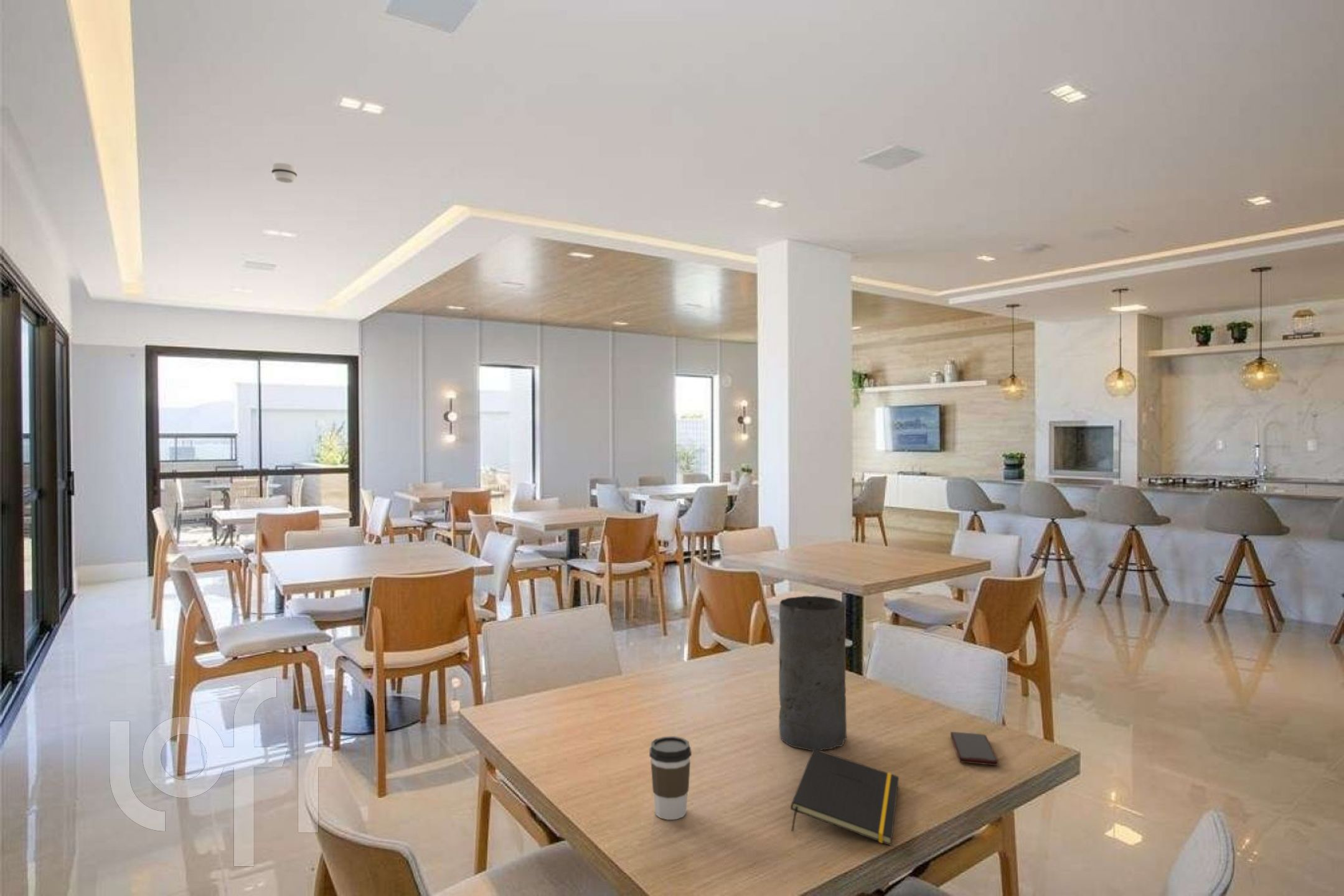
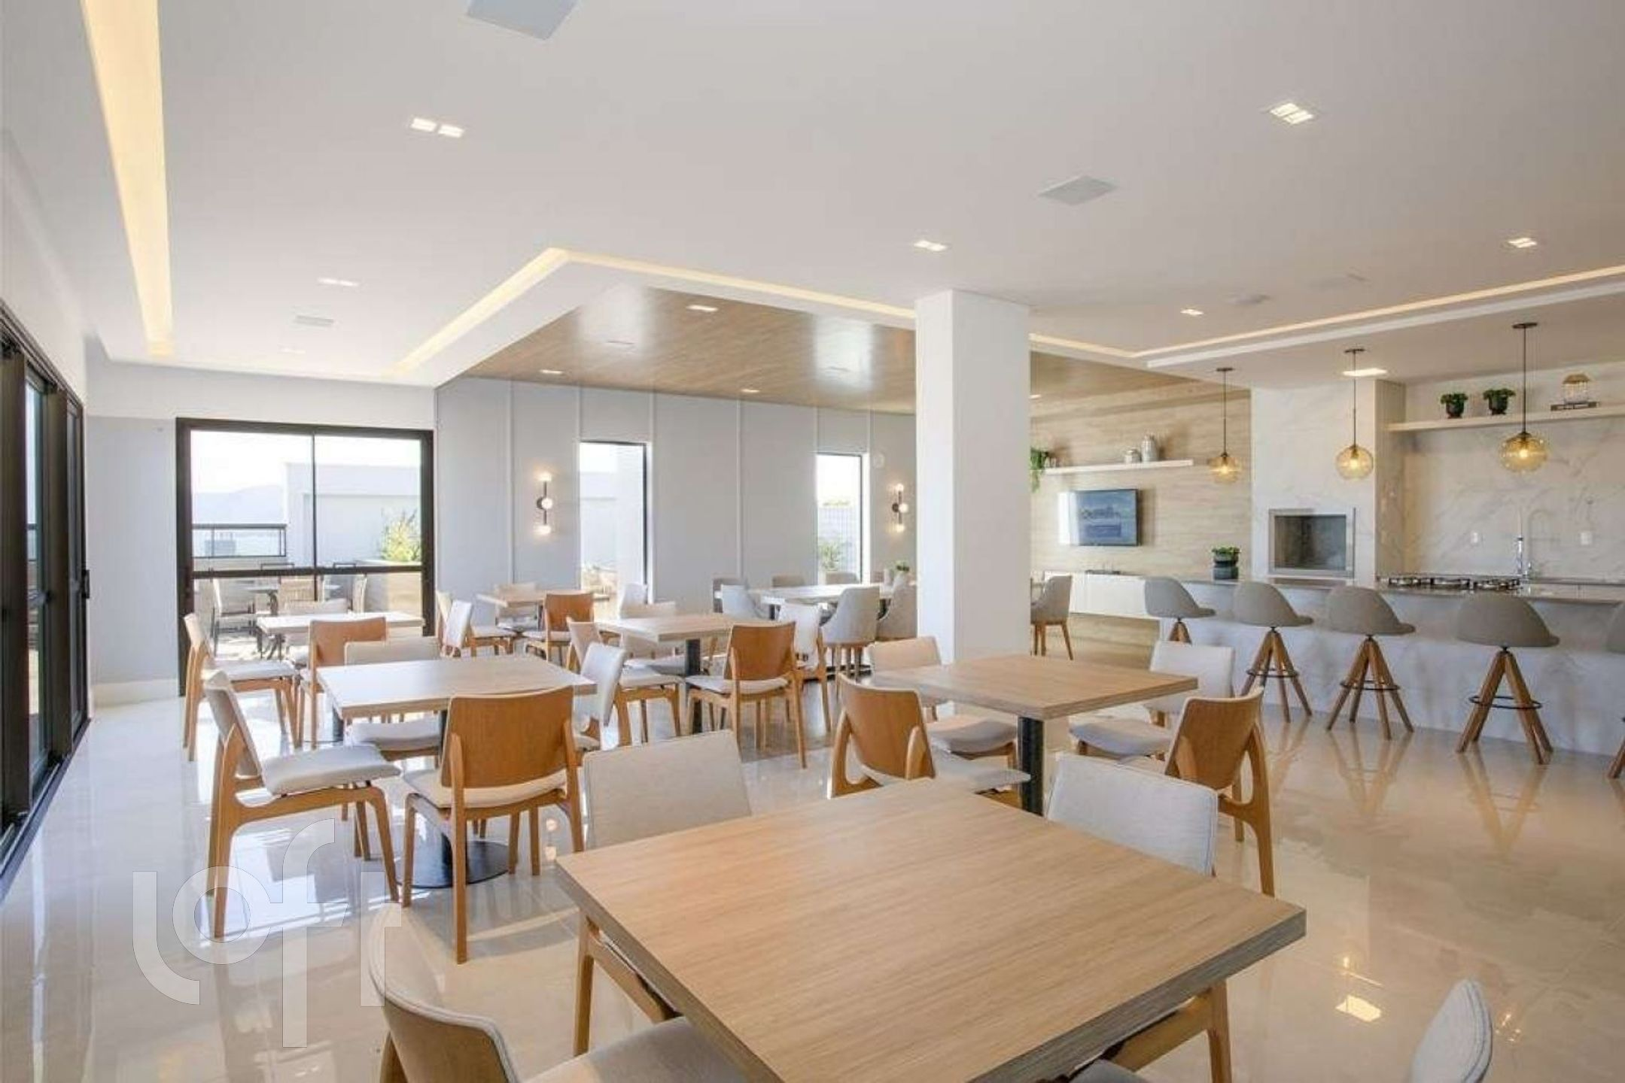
- smoke detector (284, 173)
- coffee cup (670, 778)
- notepad (848, 792)
- vase (812, 670)
- smartphone (973, 747)
